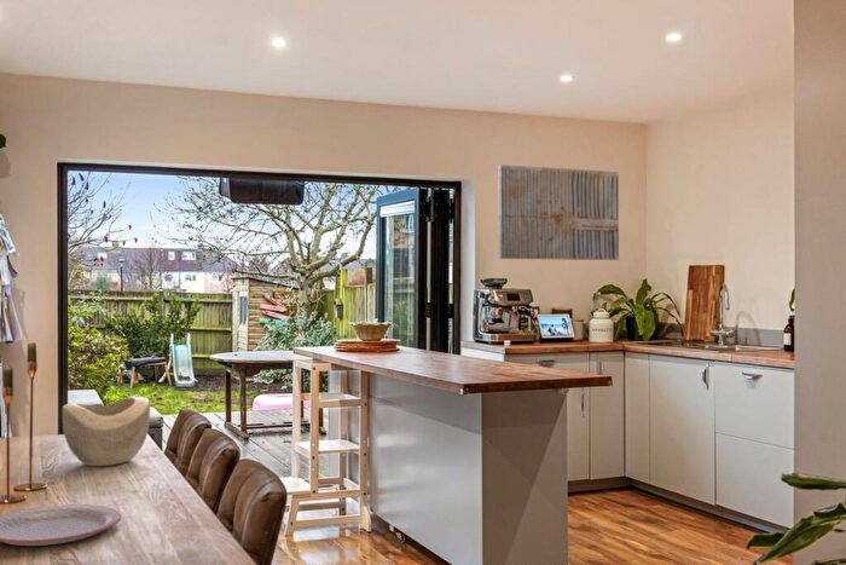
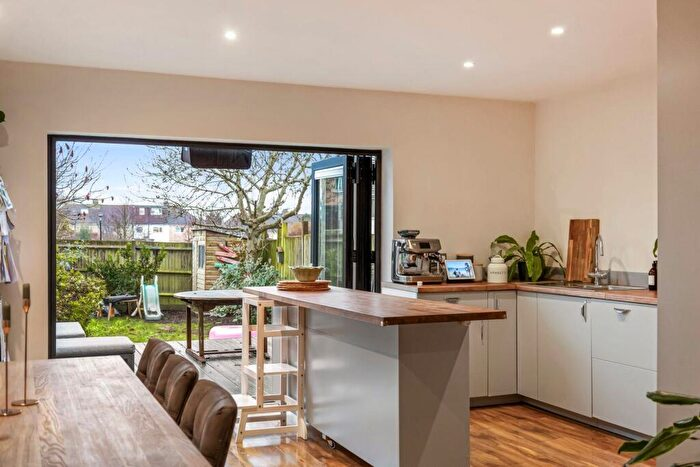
- decorative bowl (106, 431)
- plate (52, 526)
- wall art (560, 213)
